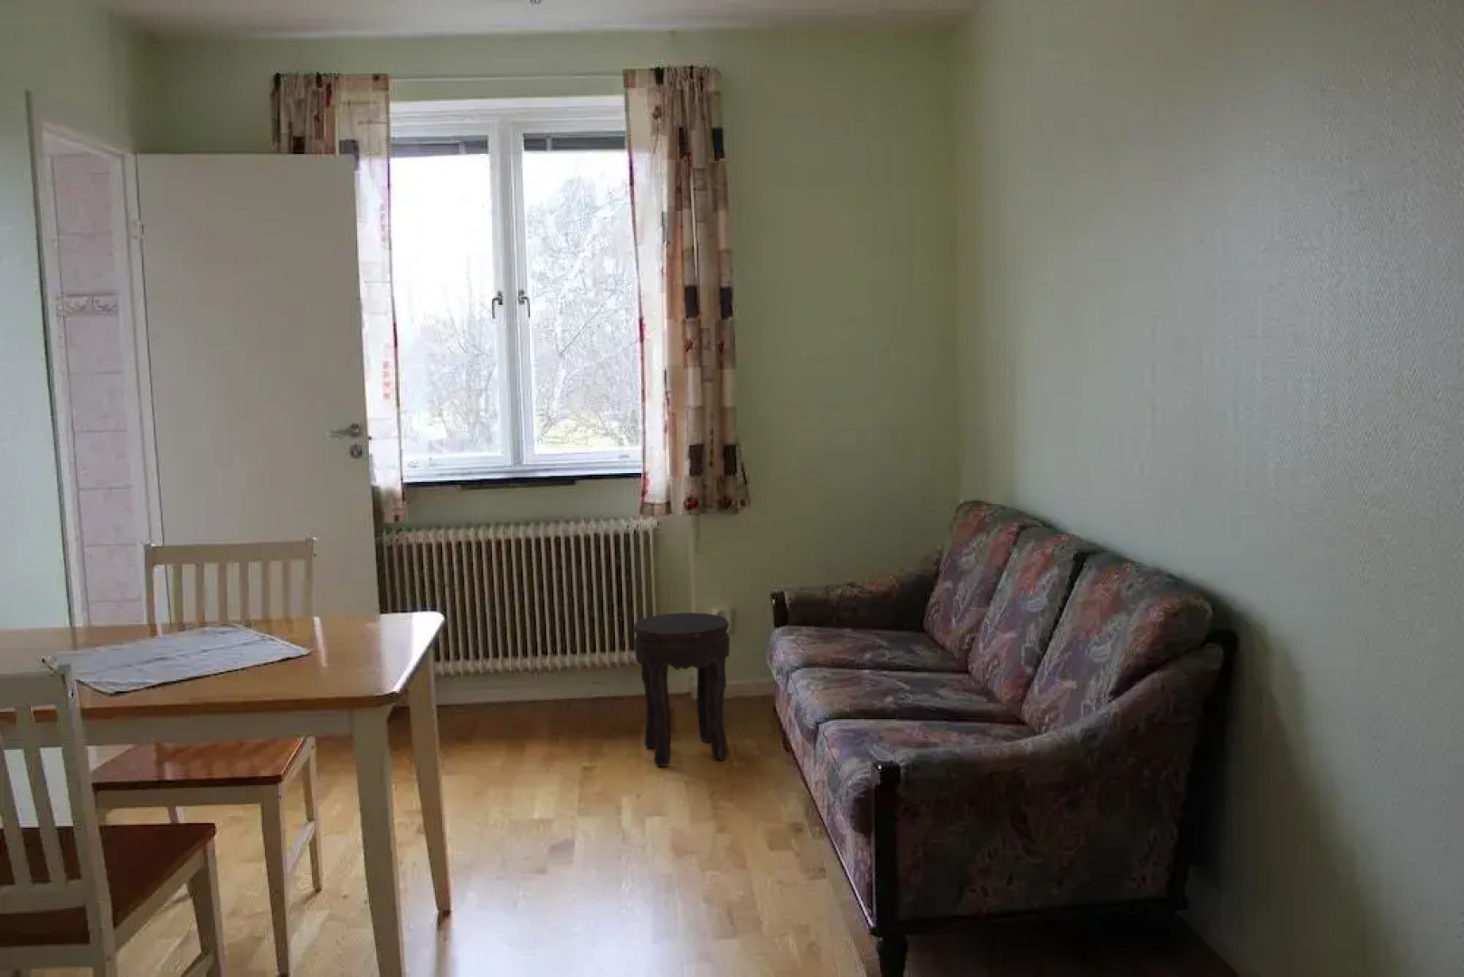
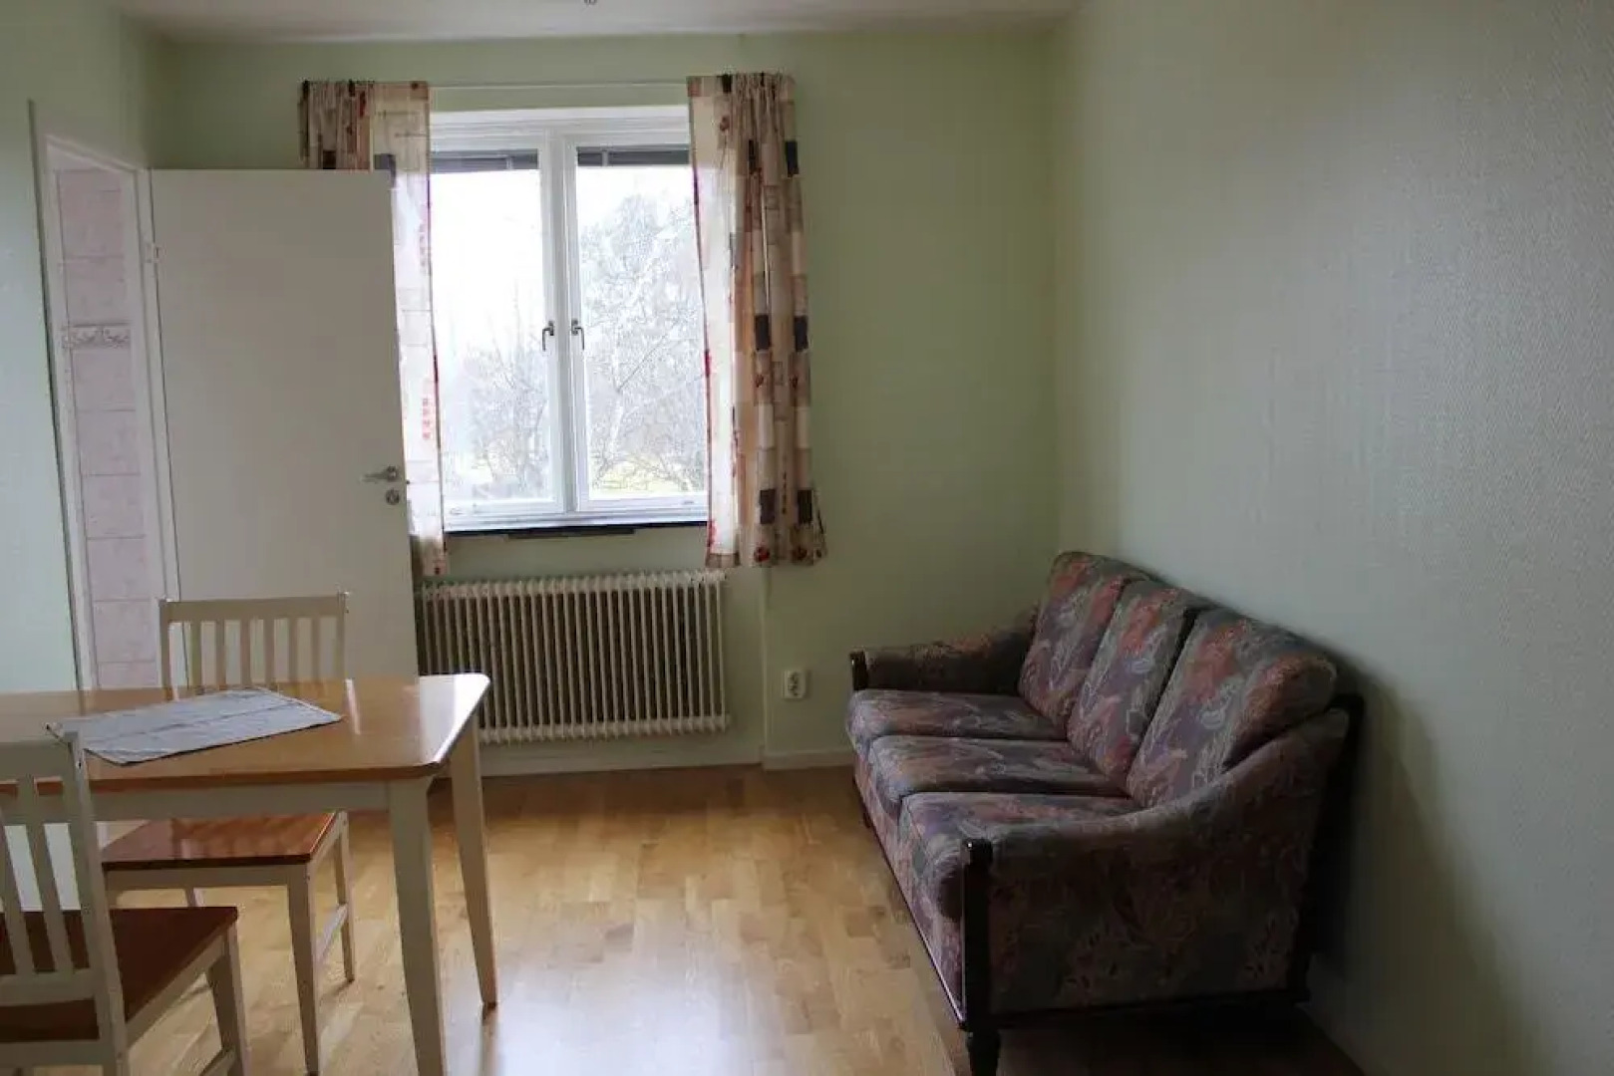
- side table (698, 688)
